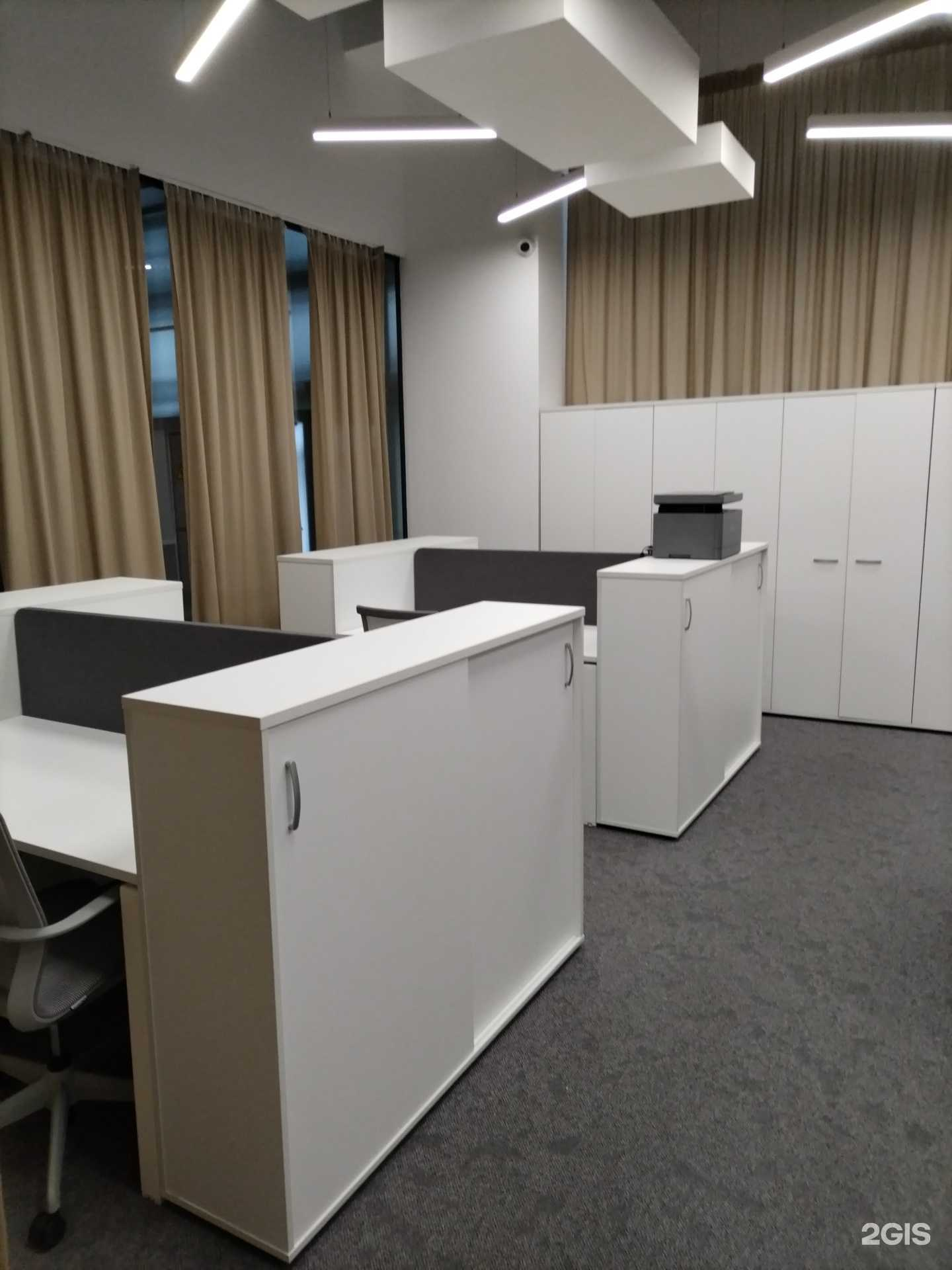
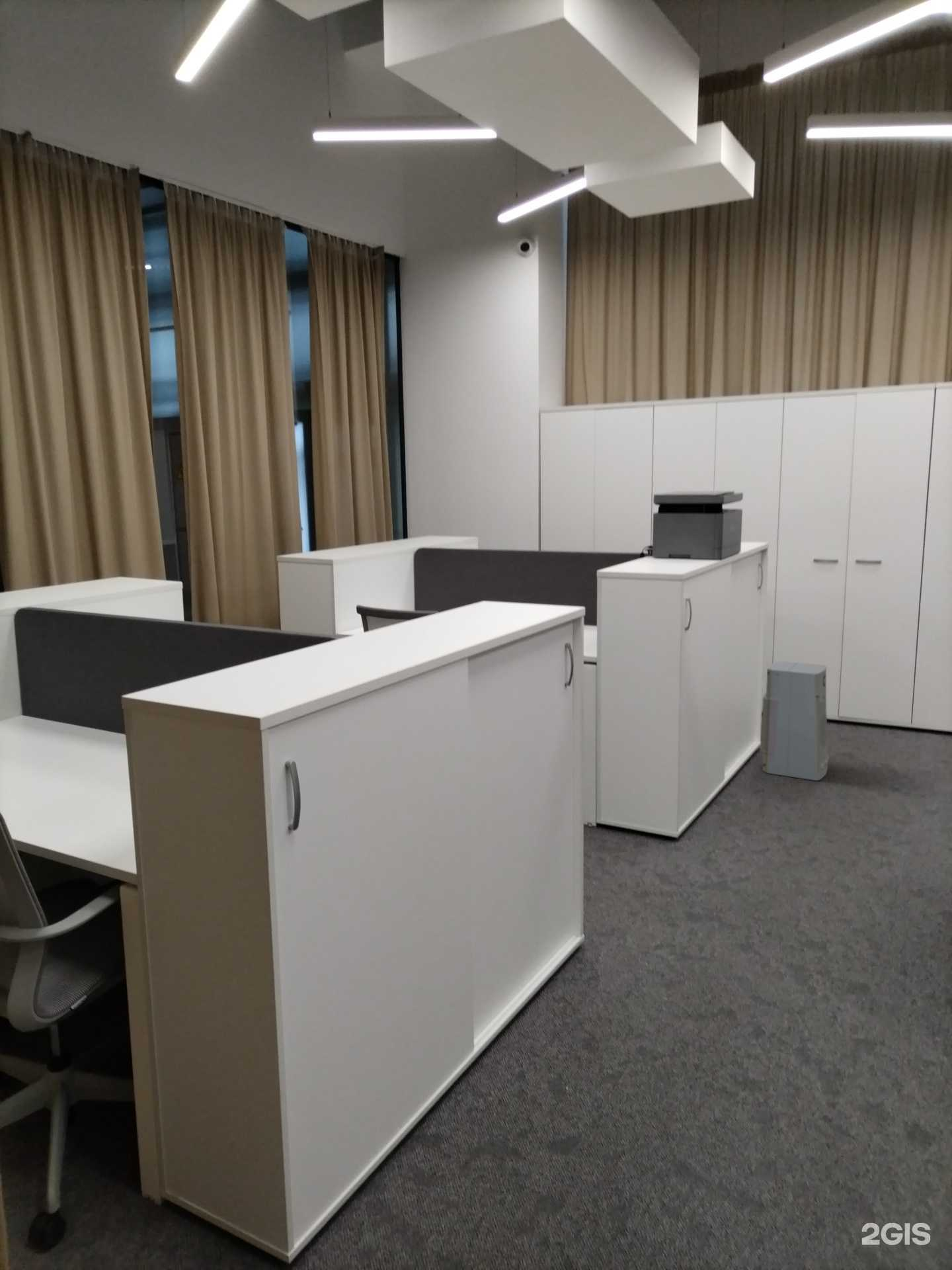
+ air purifier (796, 719)
